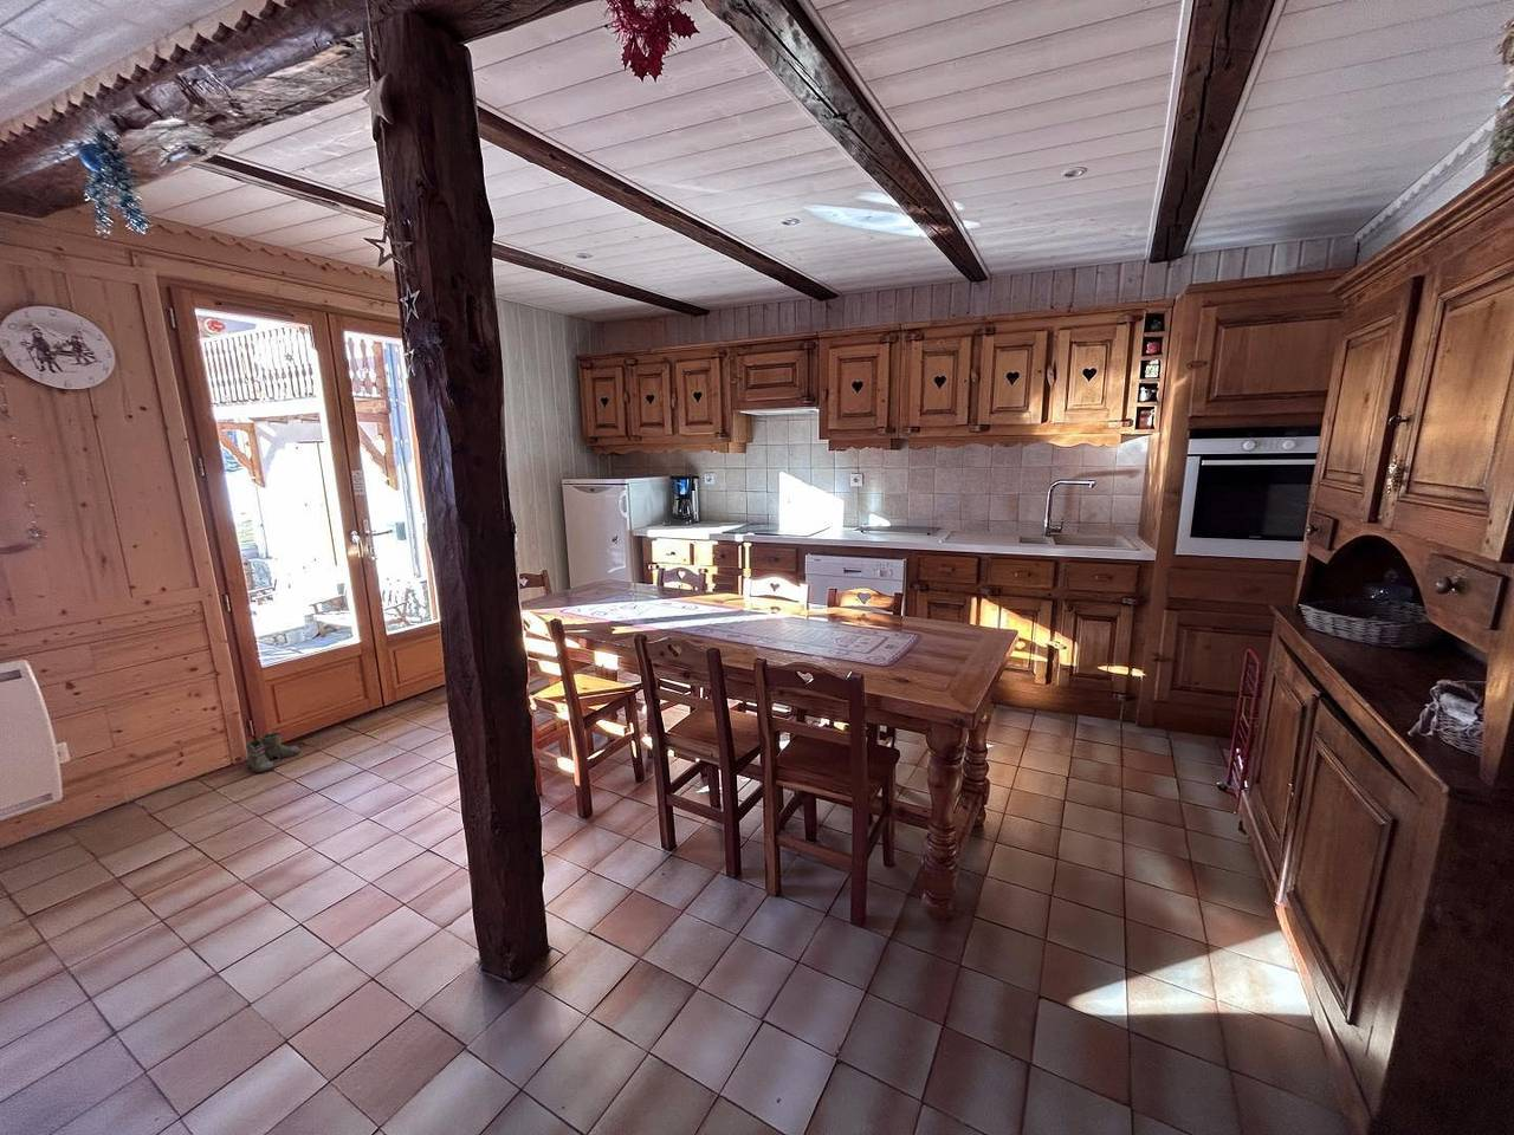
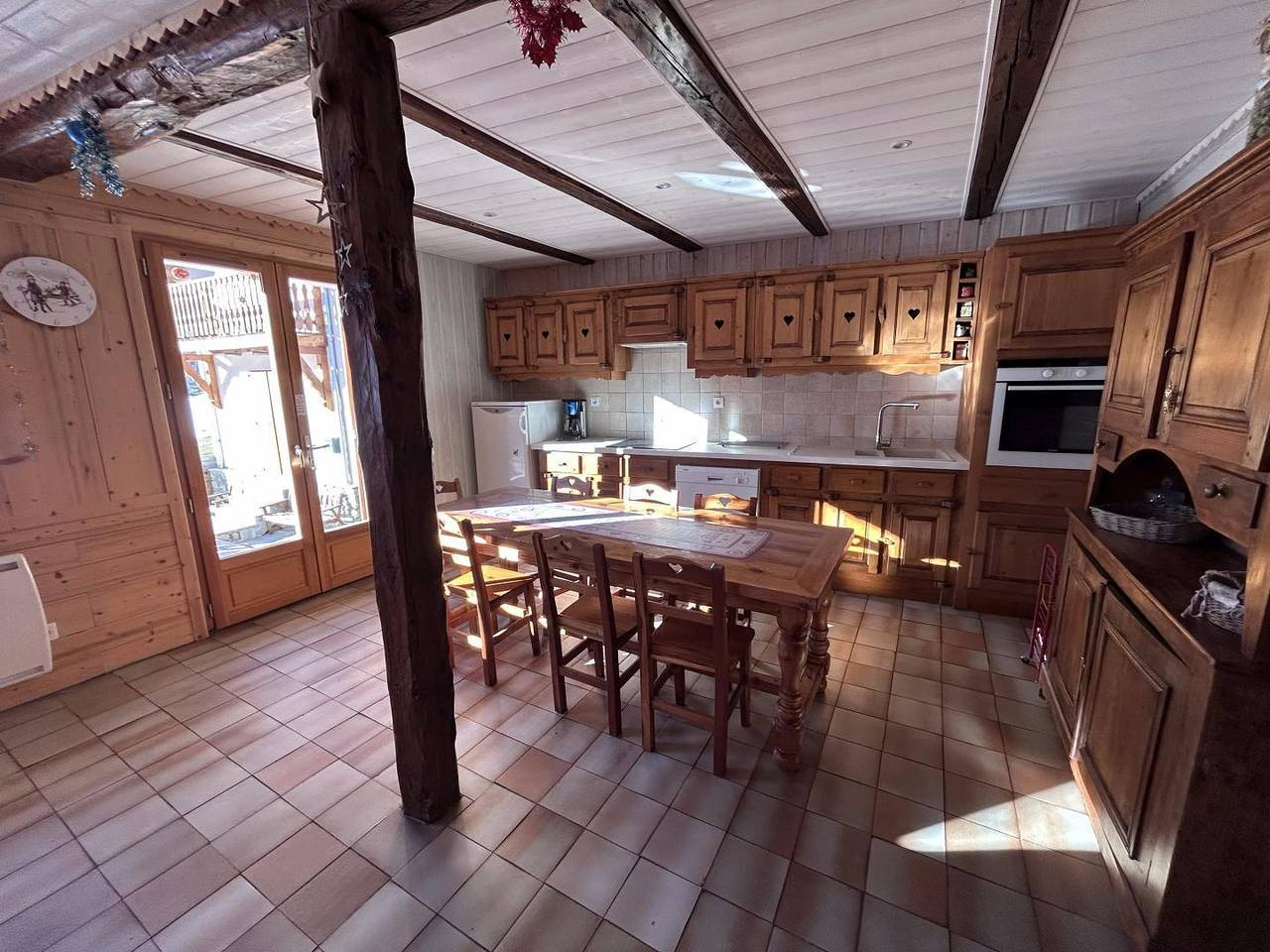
- boots (268, 751)
